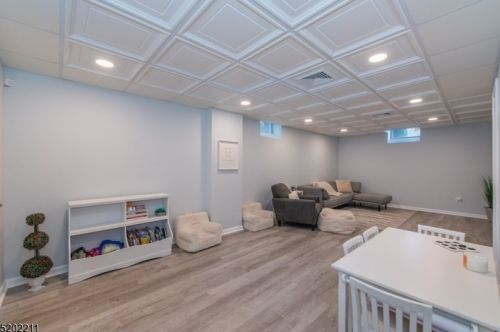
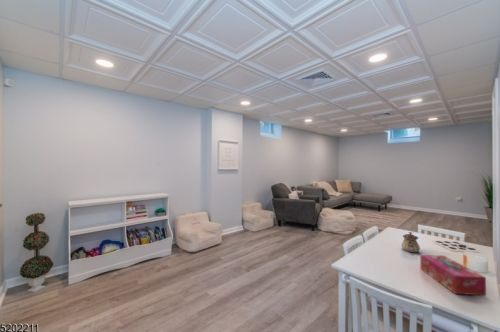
+ tissue box (449, 272)
+ teapot (410, 240)
